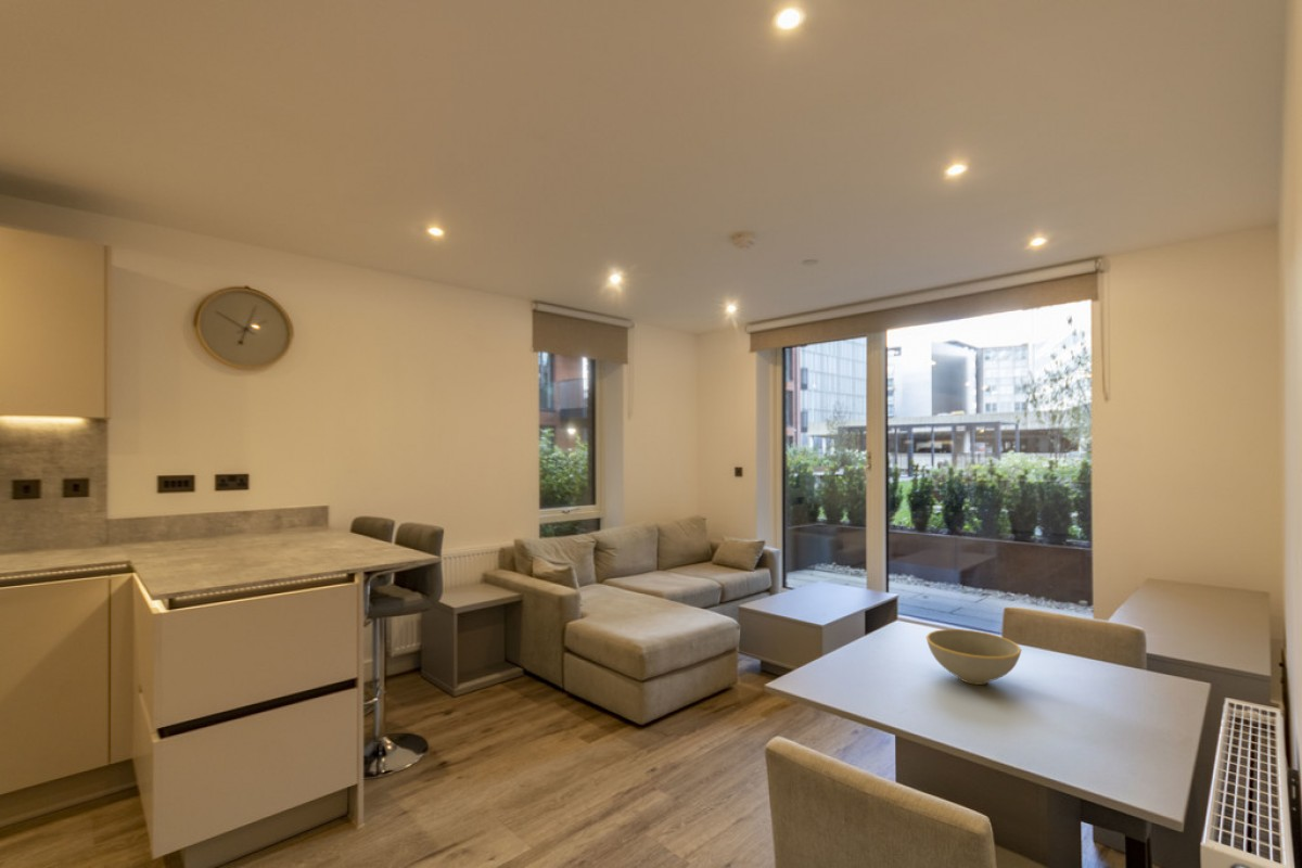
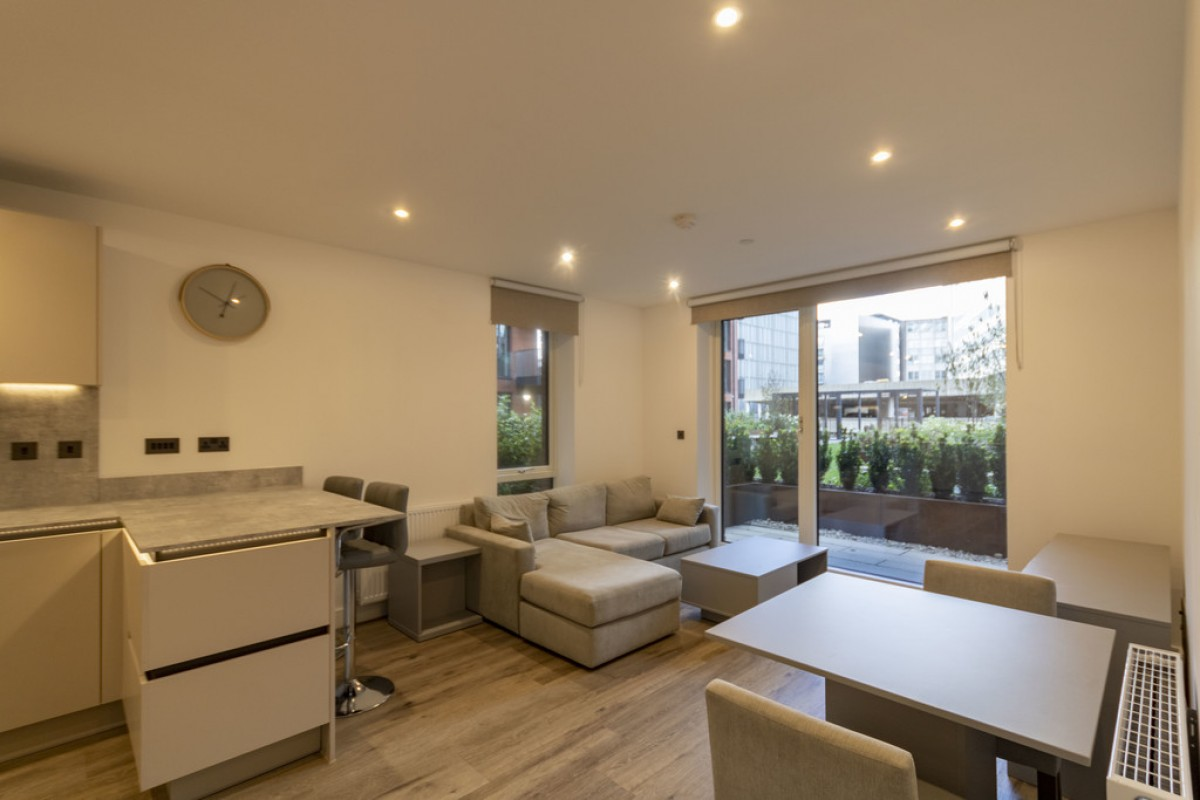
- bowl (972, 660)
